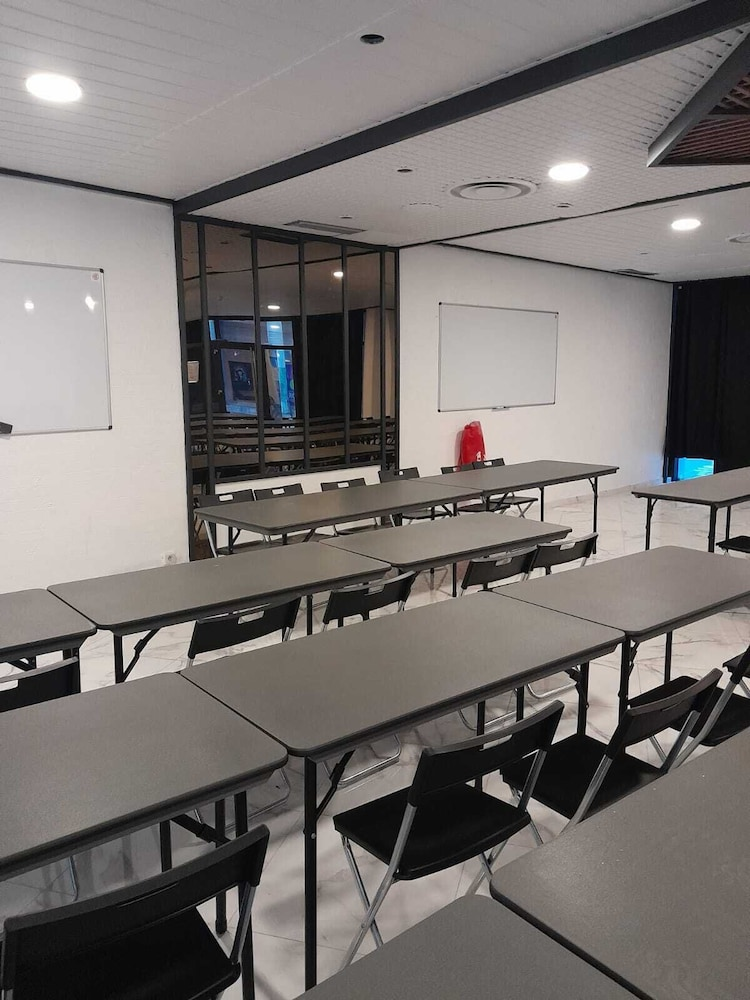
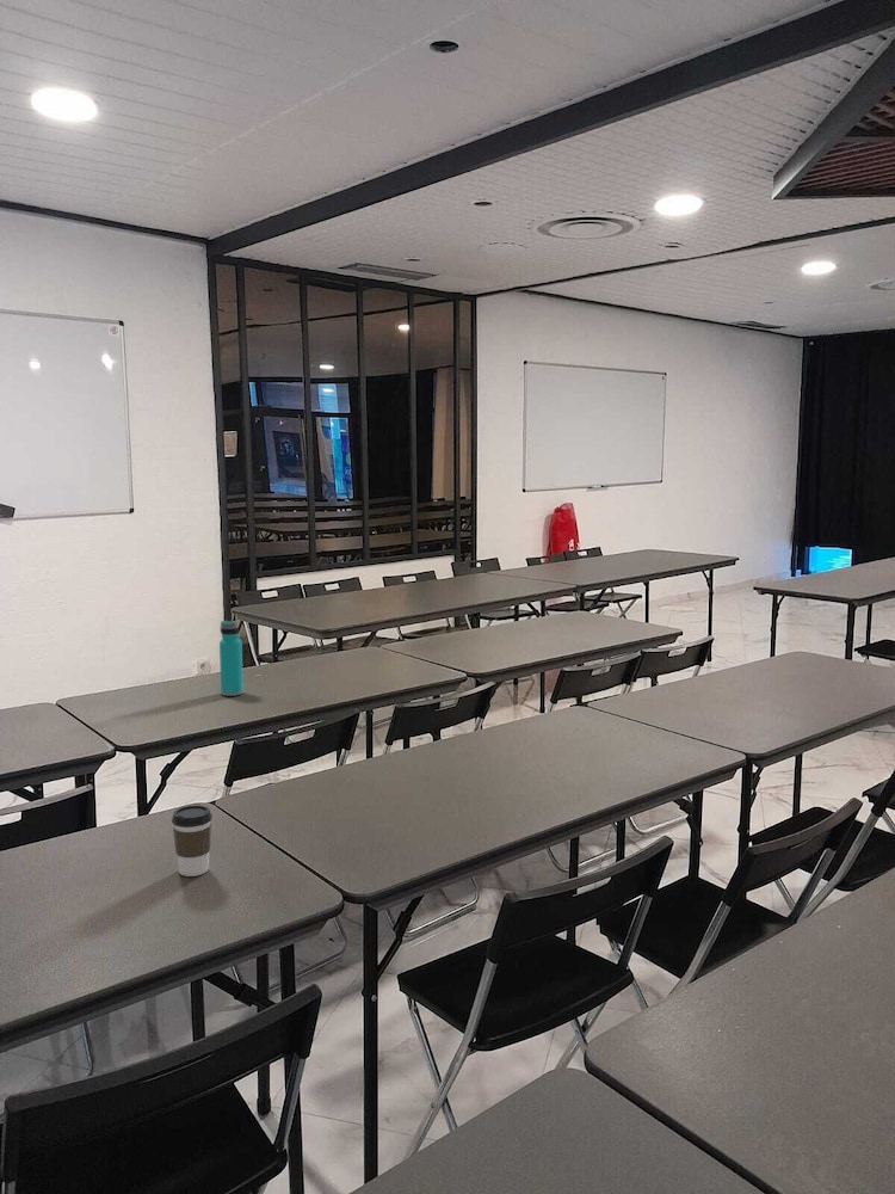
+ water bottle (230, 657)
+ coffee cup (192, 841)
